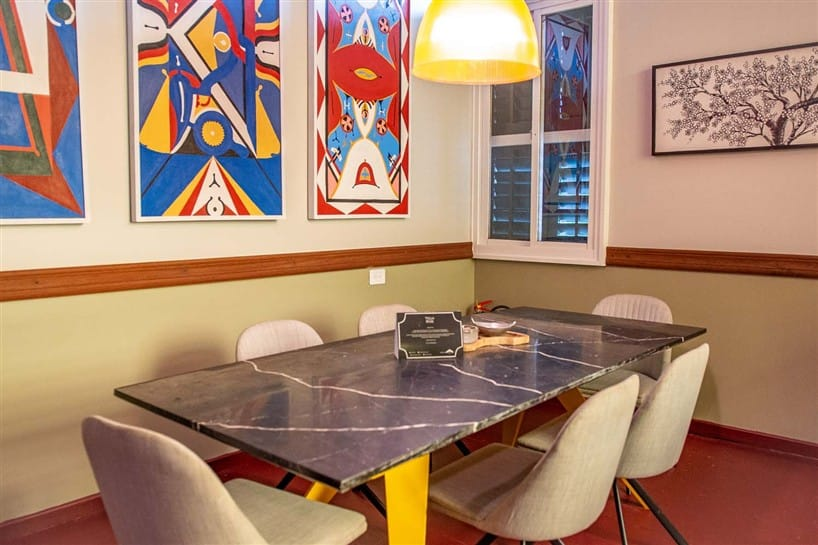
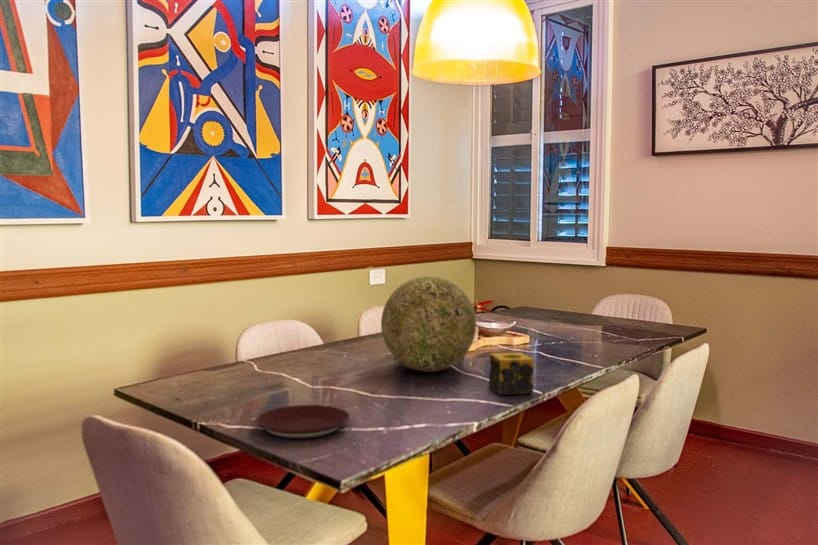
+ candle (510, 373)
+ plate (303, 423)
+ decorative ball (428, 323)
